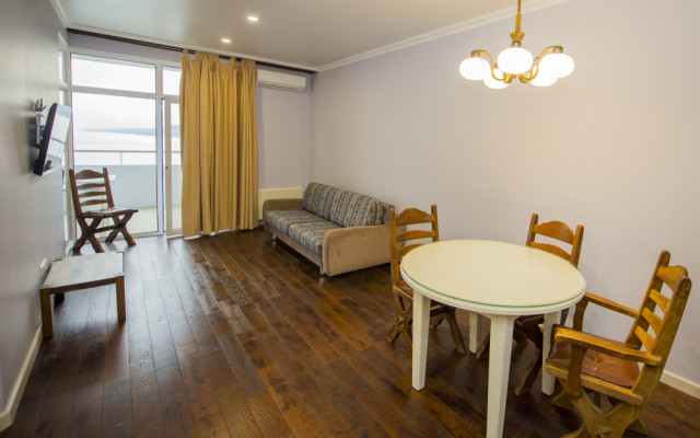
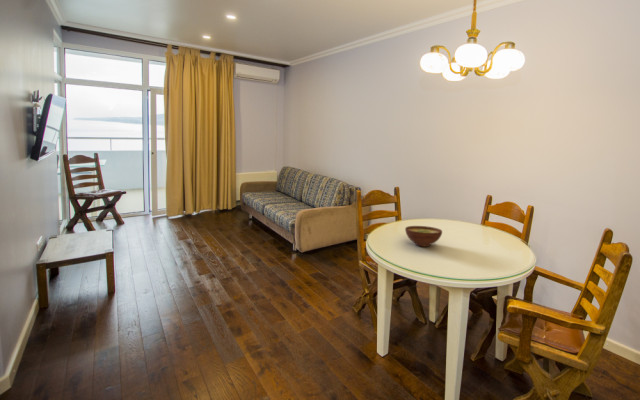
+ bowl (423, 237)
